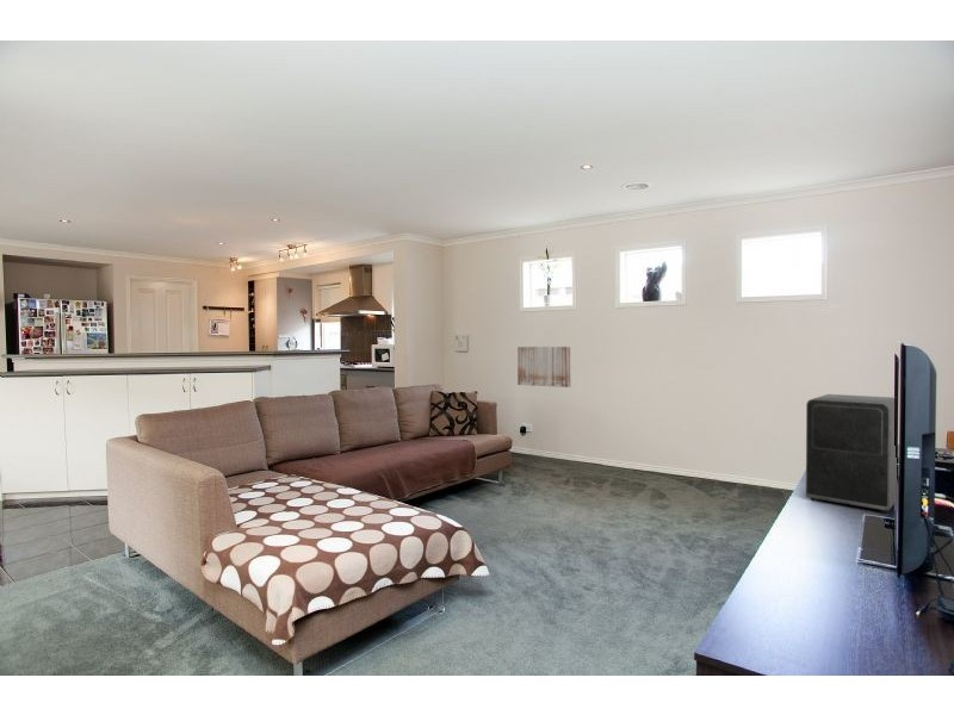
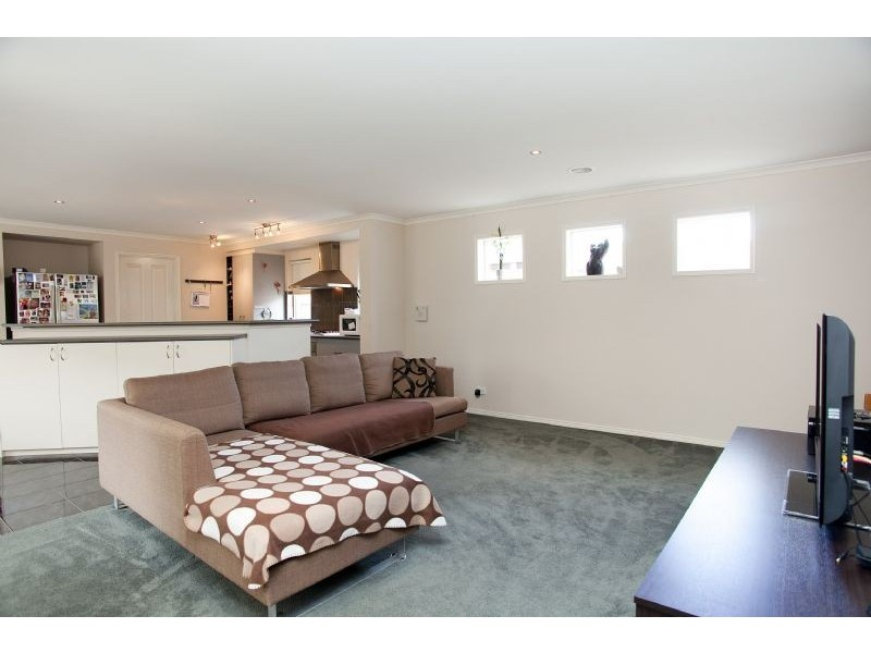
- speaker (854, 448)
- wall art (543, 366)
